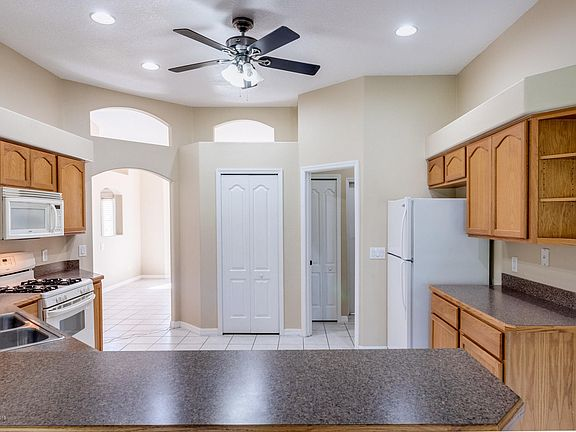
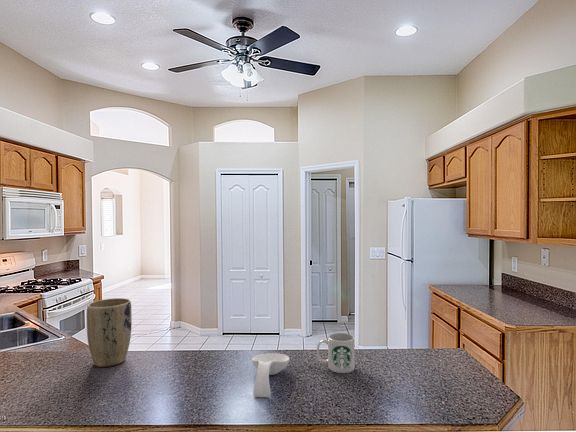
+ spoon rest (268, 367)
+ mug (335, 352)
+ plant pot (110, 331)
